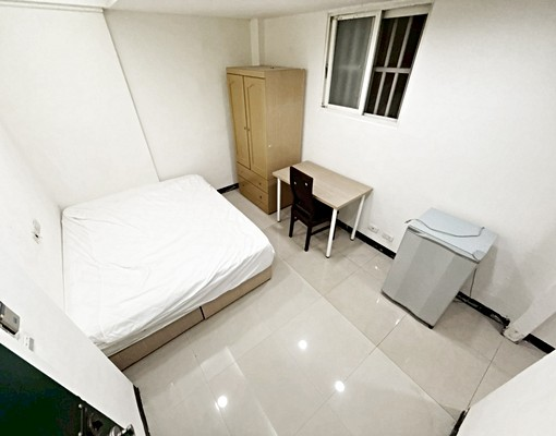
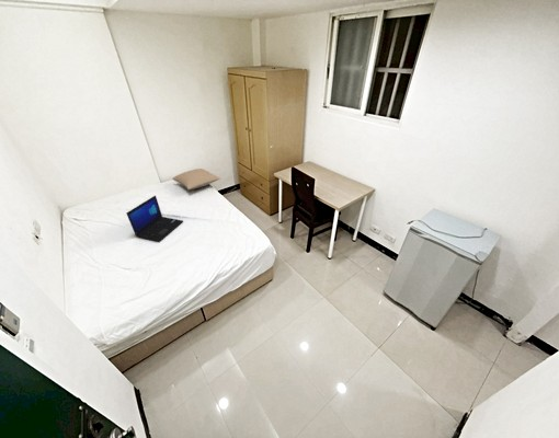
+ laptop (157, 217)
+ pillow (196, 178)
